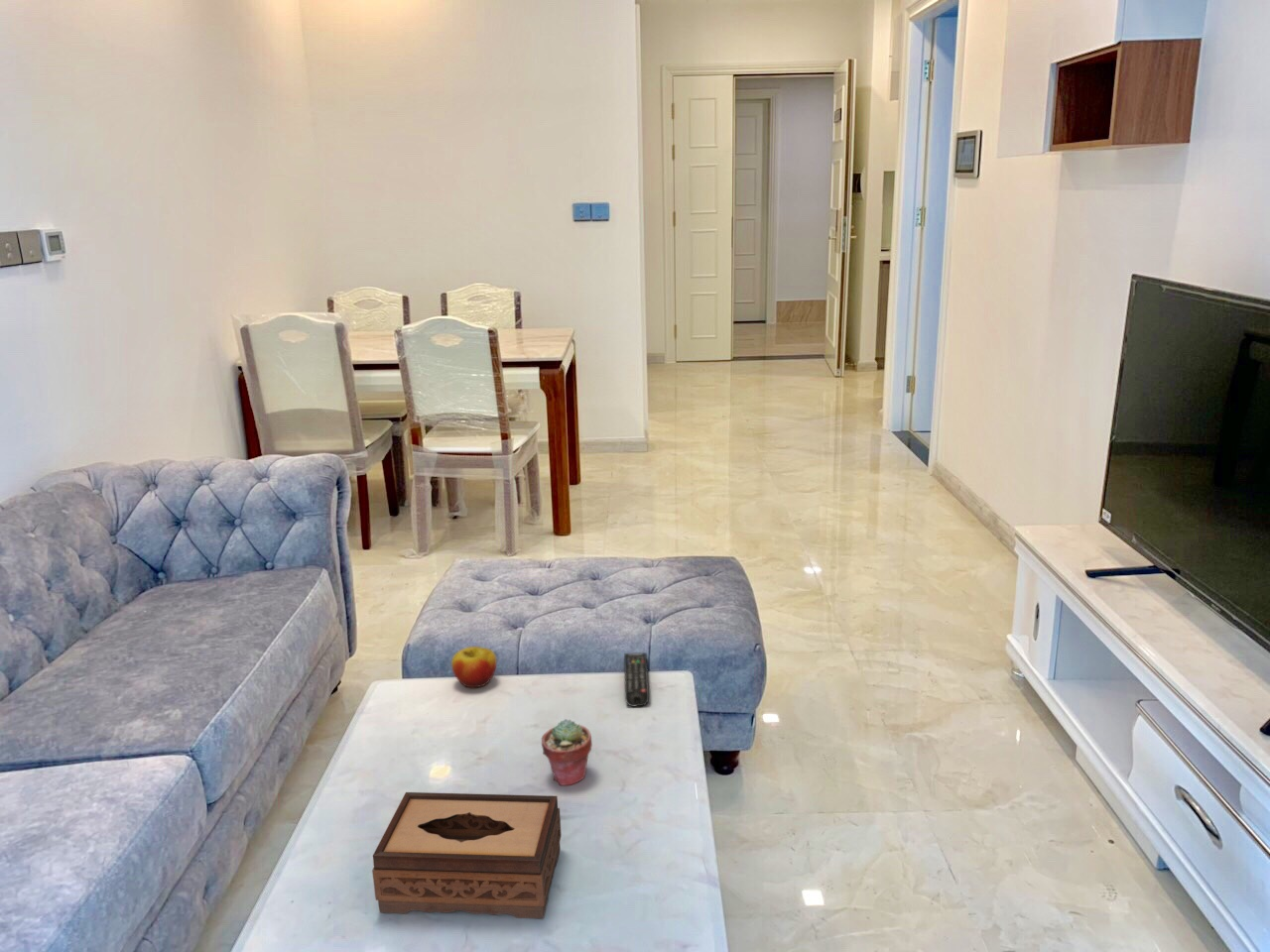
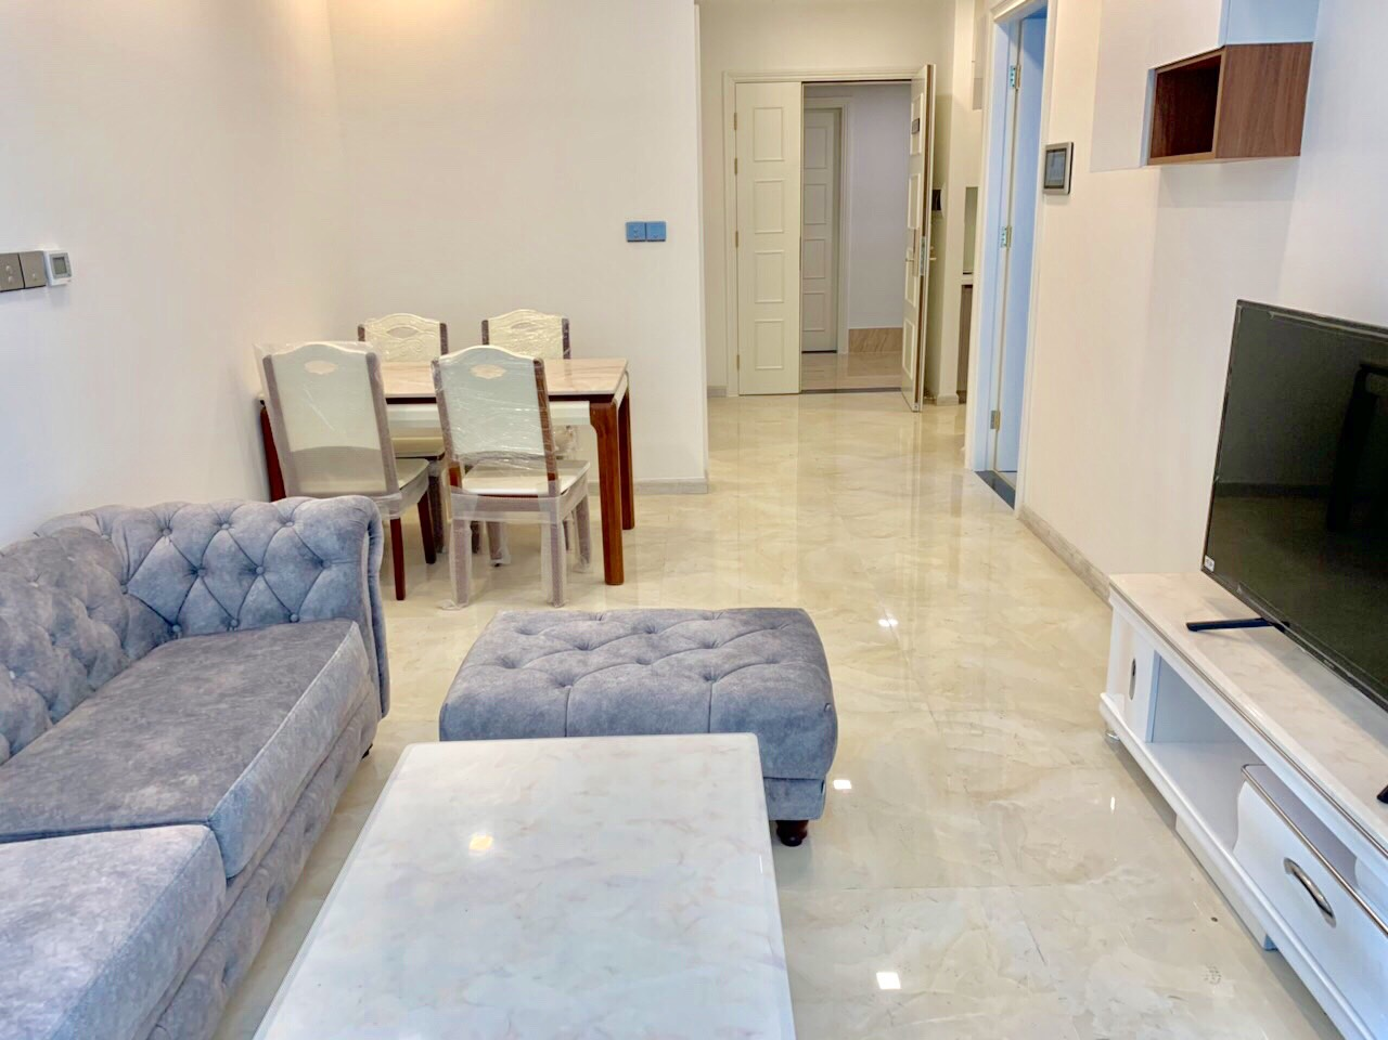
- apple (474, 666)
- tissue box (471, 852)
- remote control (636, 676)
- potted succulent (567, 749)
